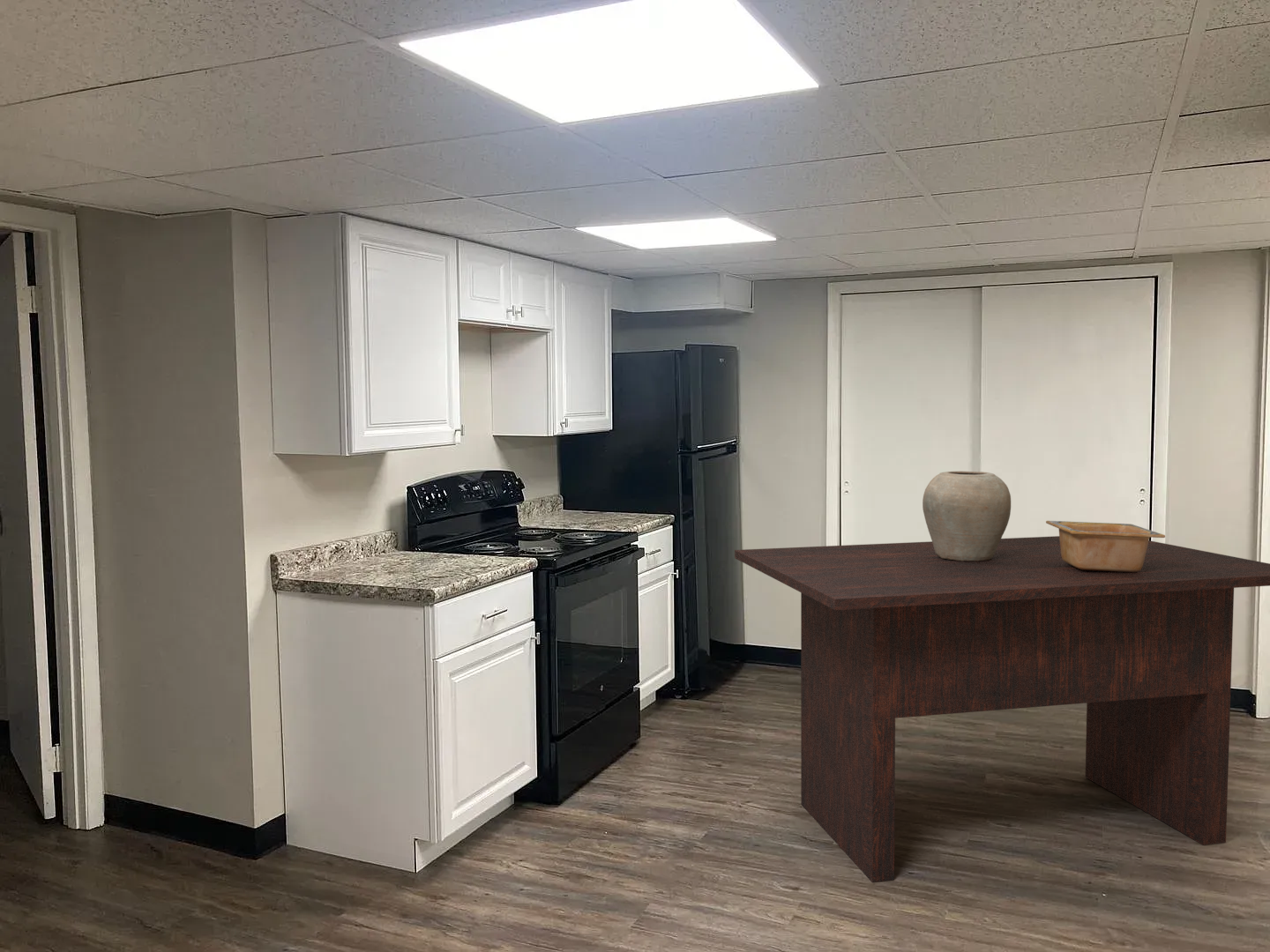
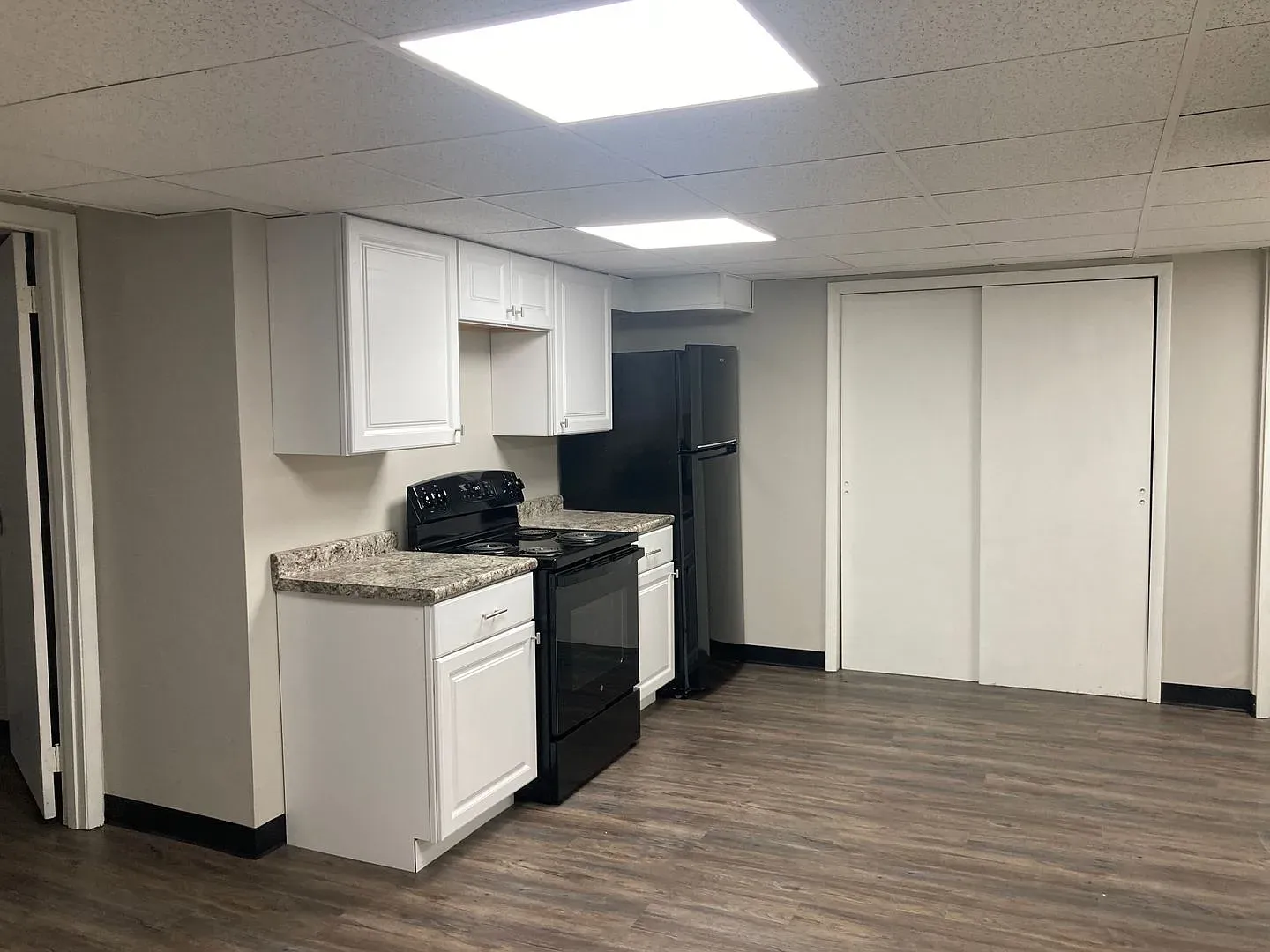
- serving bowl (1102, 546)
- dining table (997, 690)
- vase (966, 514)
